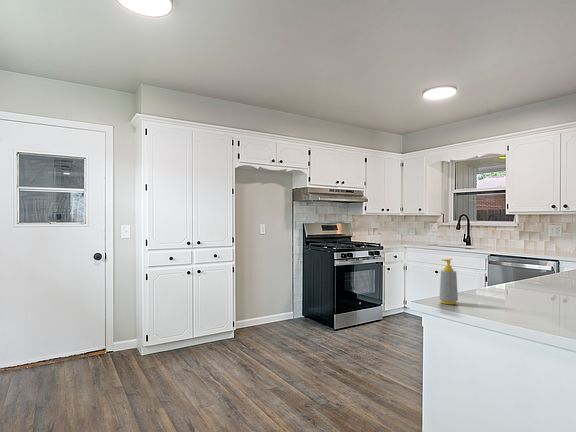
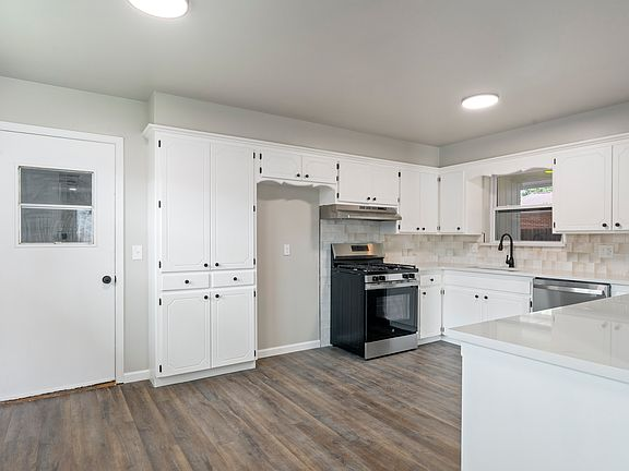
- soap bottle (448, 280)
